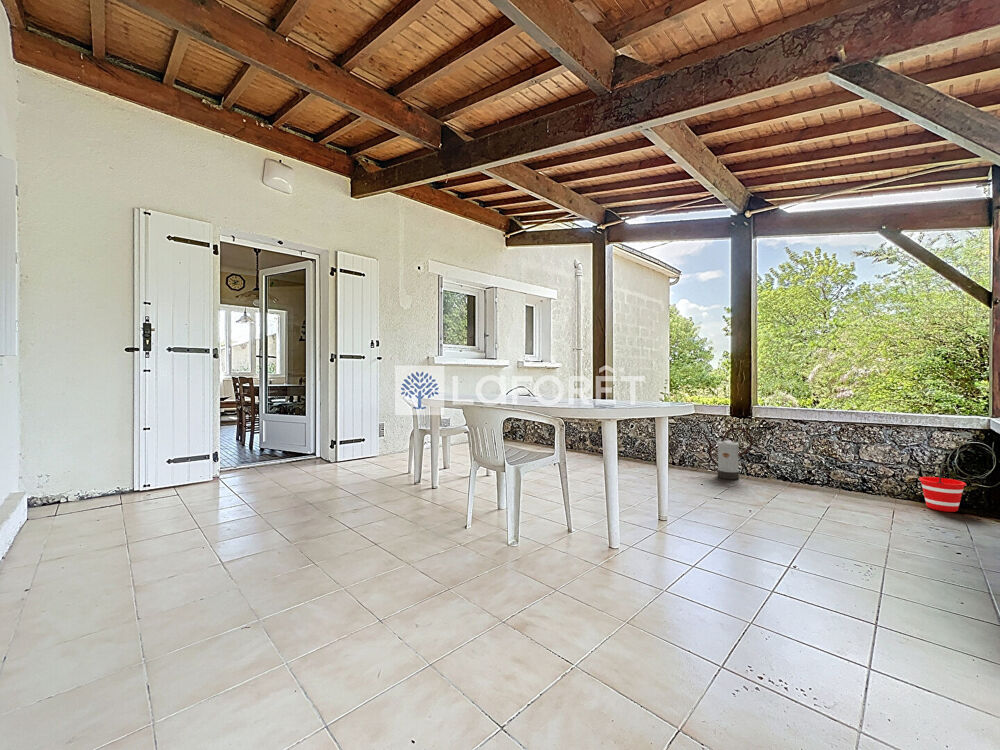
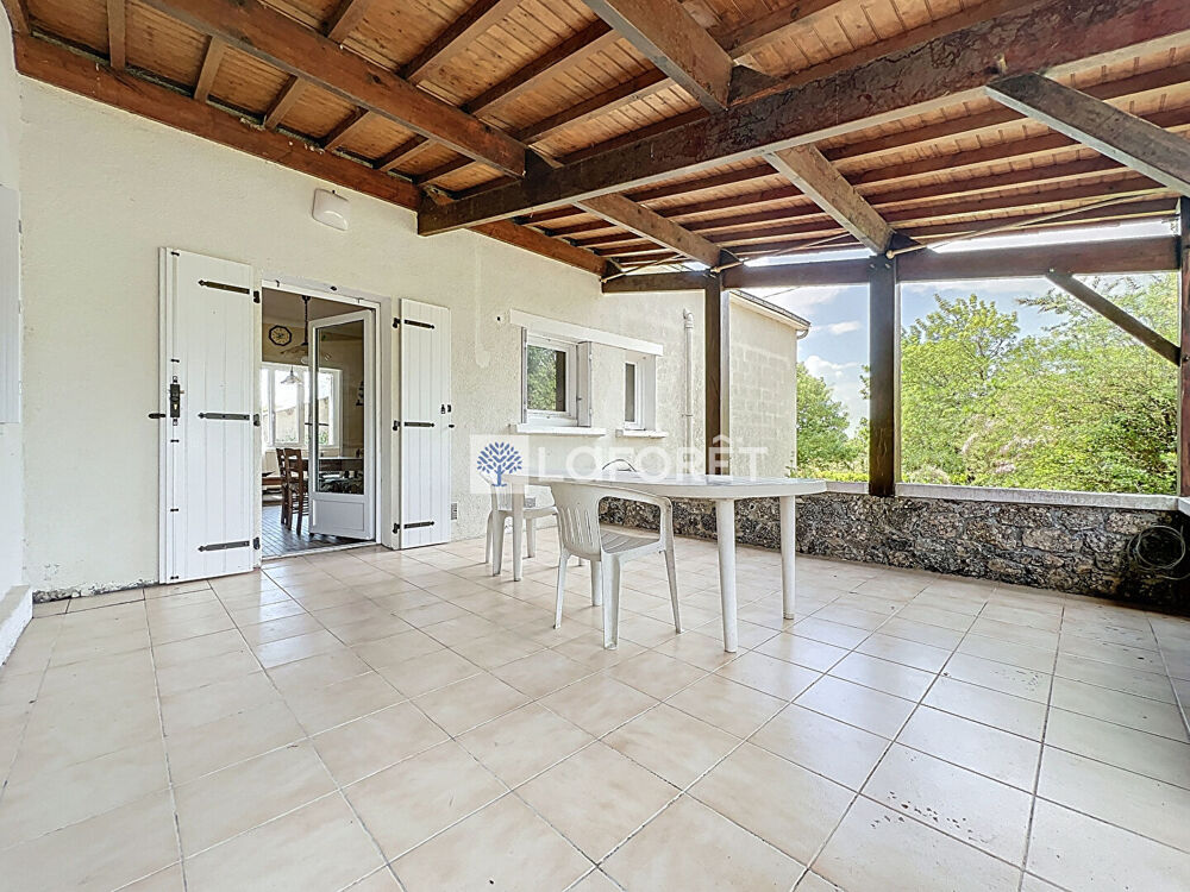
- bucket (941, 487)
- watering can (727, 451)
